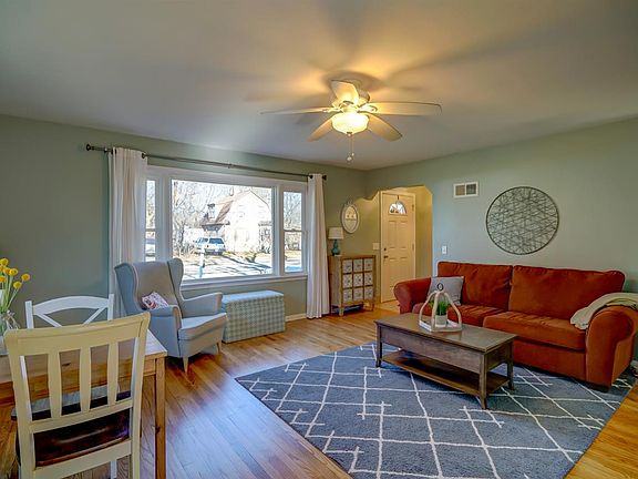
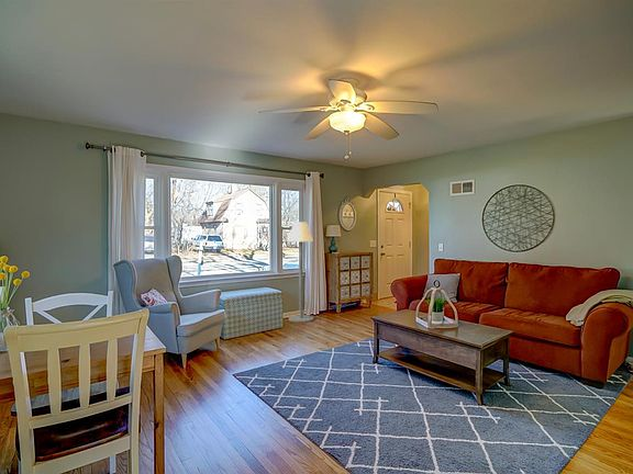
+ floor lamp (300, 270)
